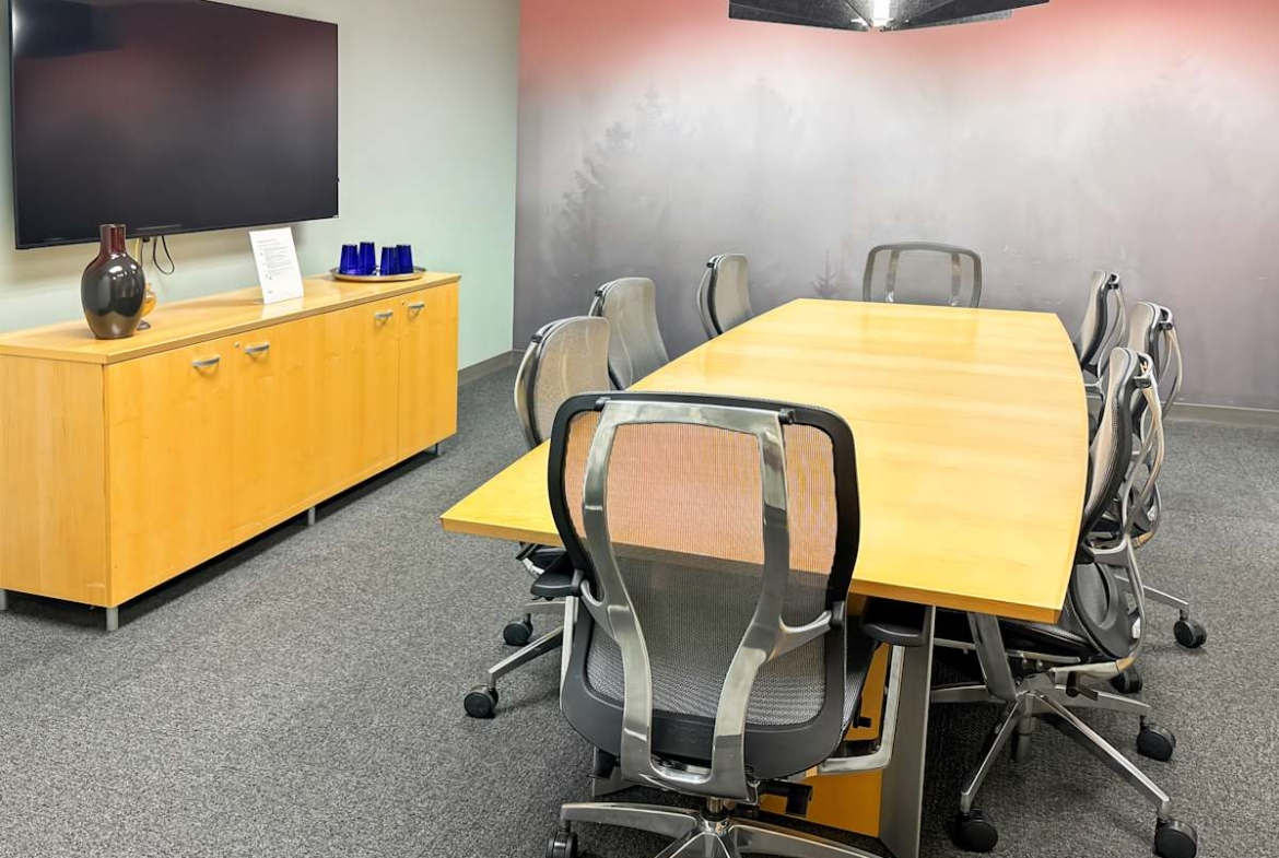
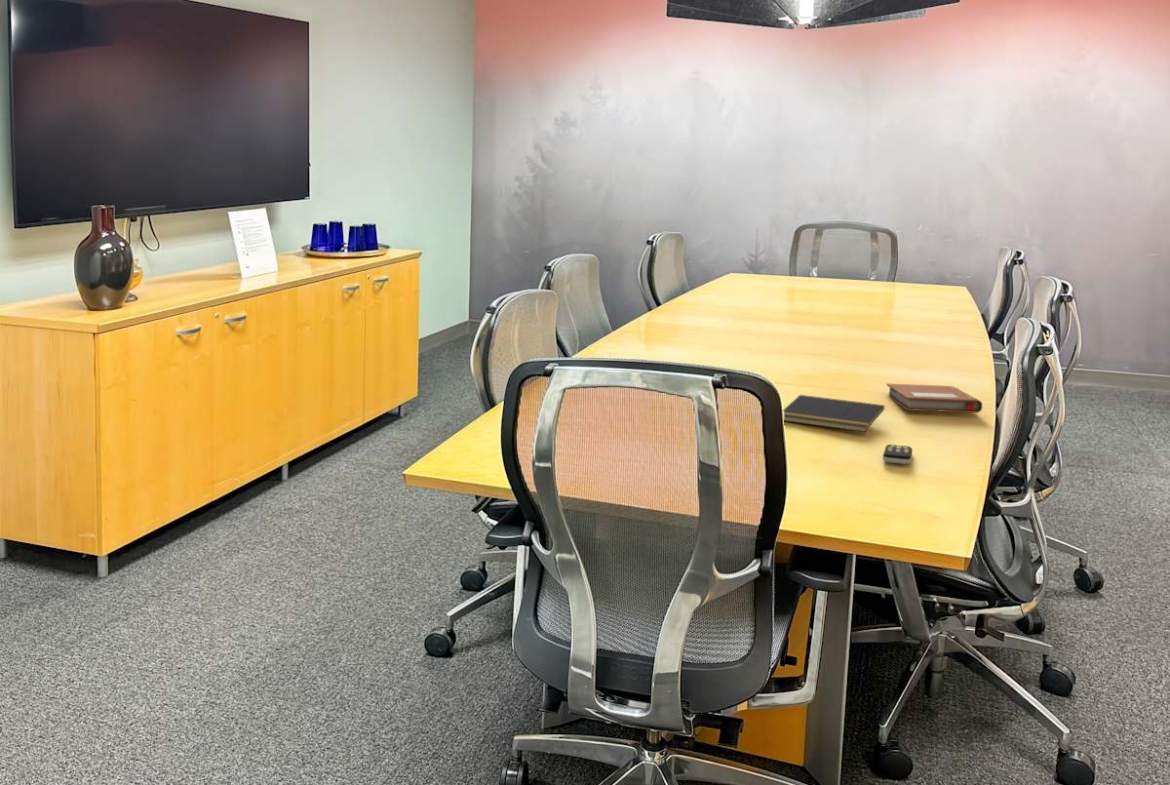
+ remote control (897, 453)
+ notepad (831, 412)
+ notebook (933, 398)
